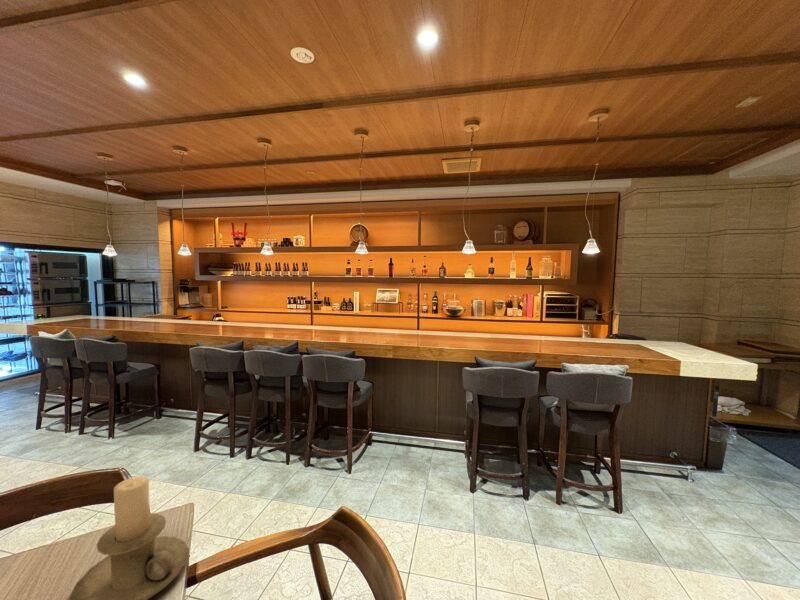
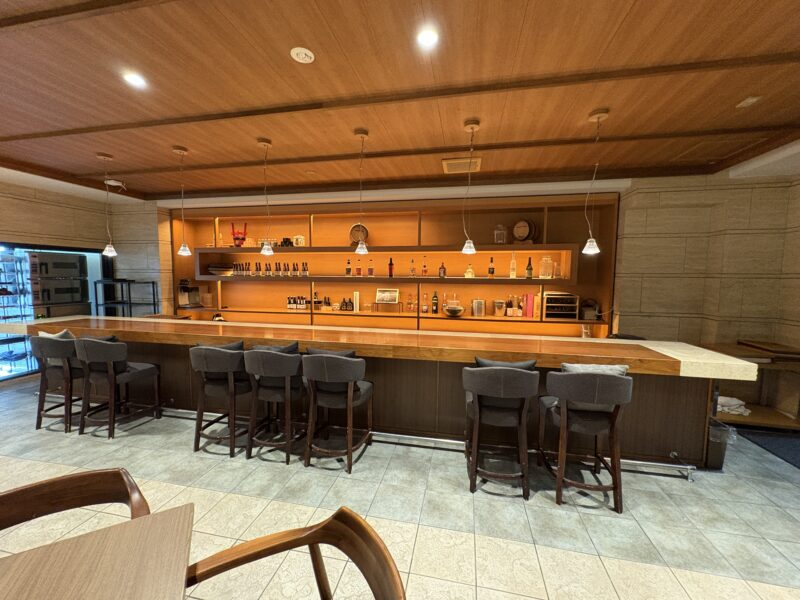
- candle holder (132, 530)
